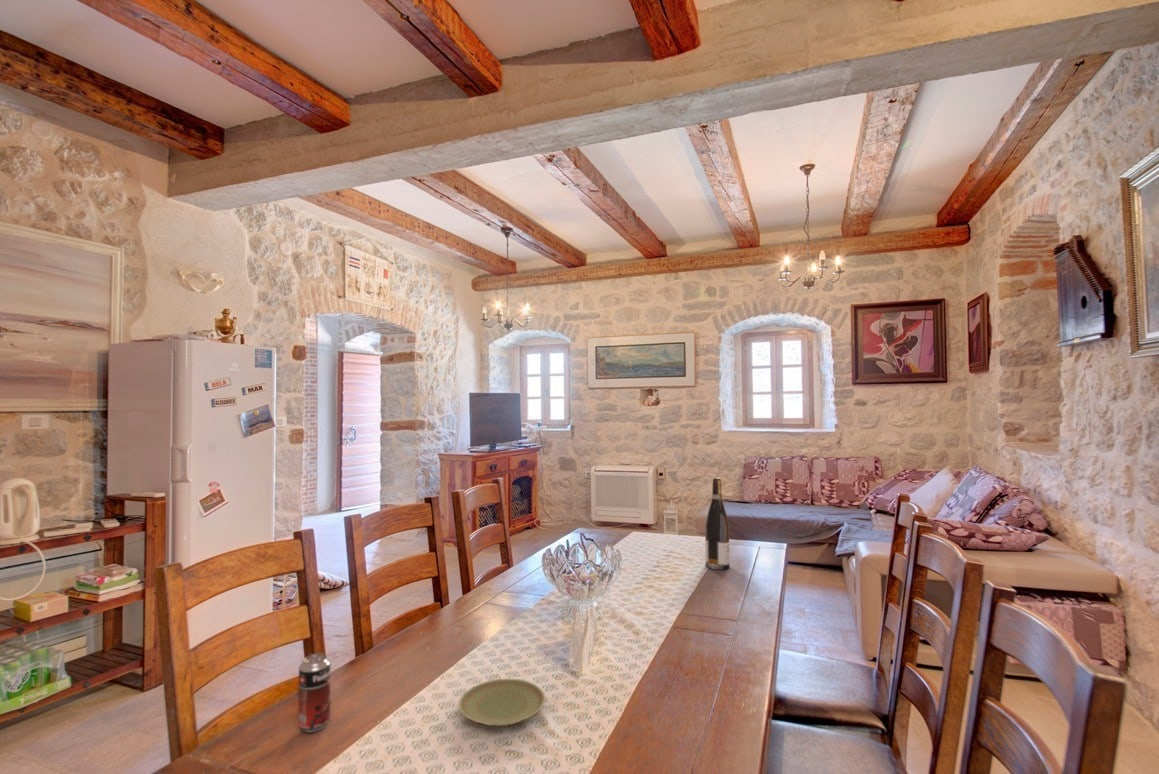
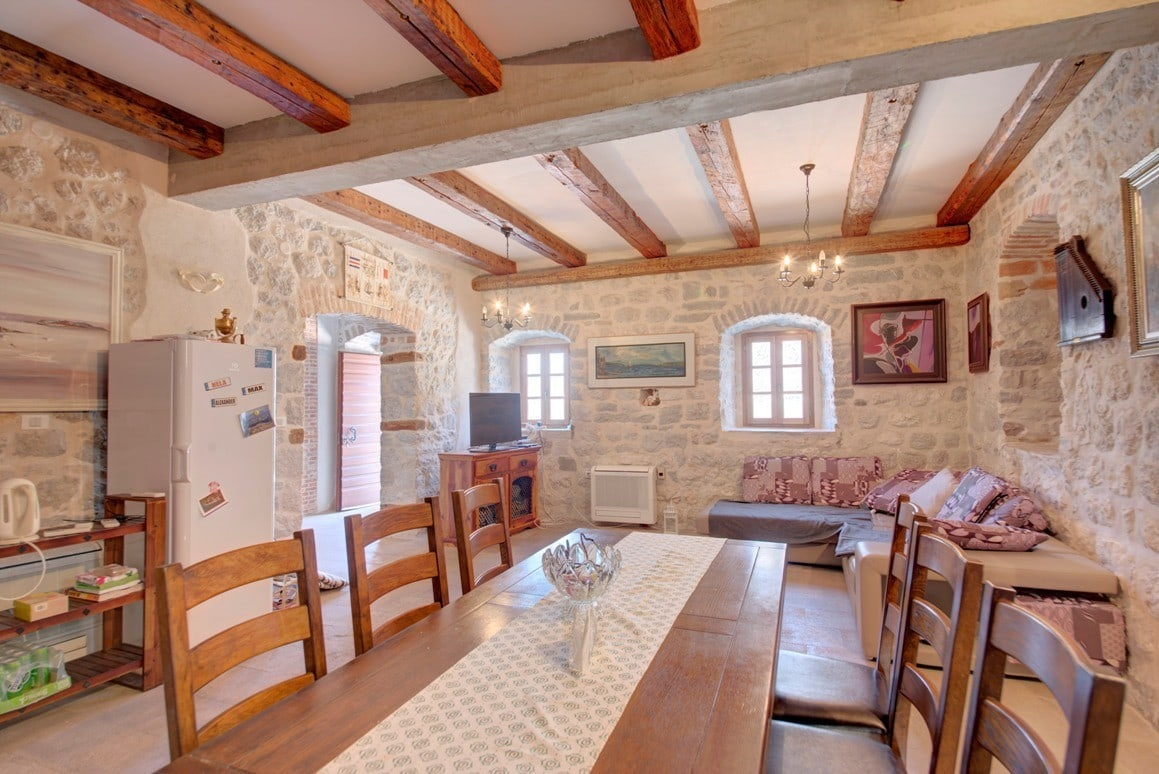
- plate (502, 705)
- beverage can (314, 692)
- wine bottle (717, 522)
